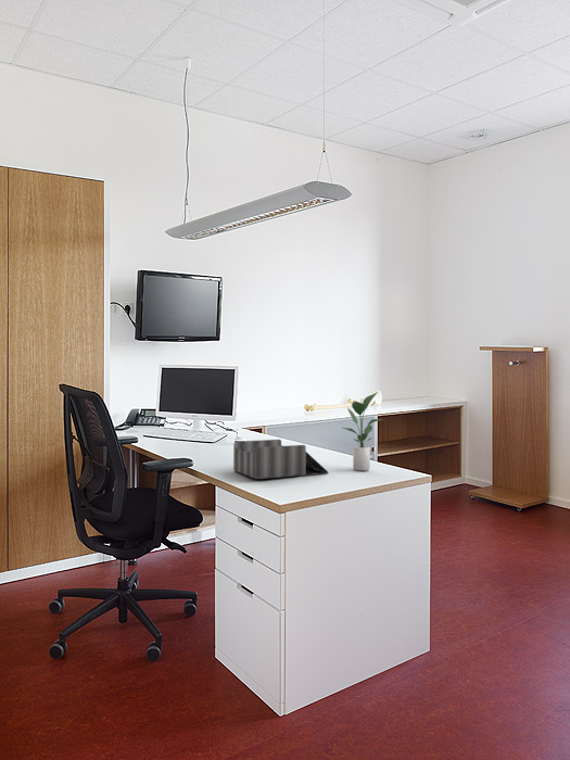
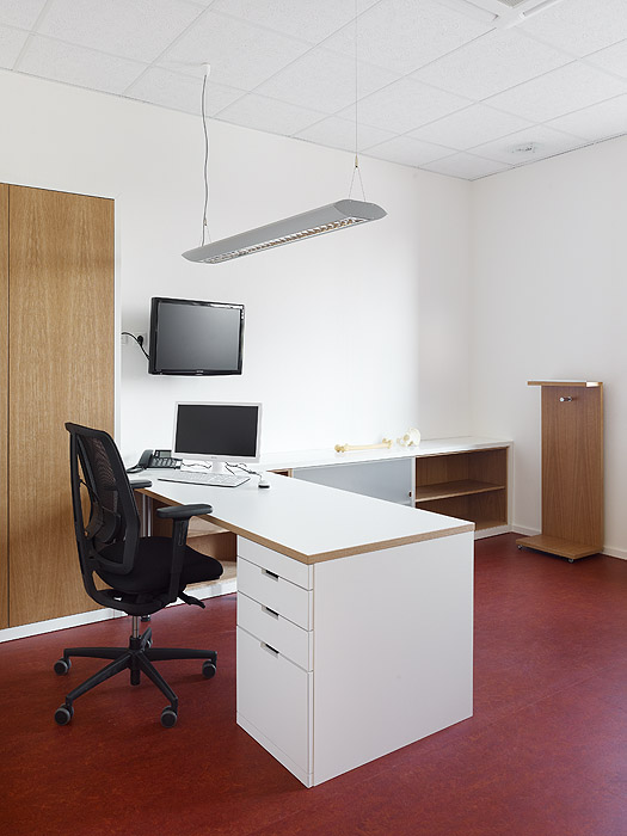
- desk organizer (280, 457)
- potted plant (360, 430)
